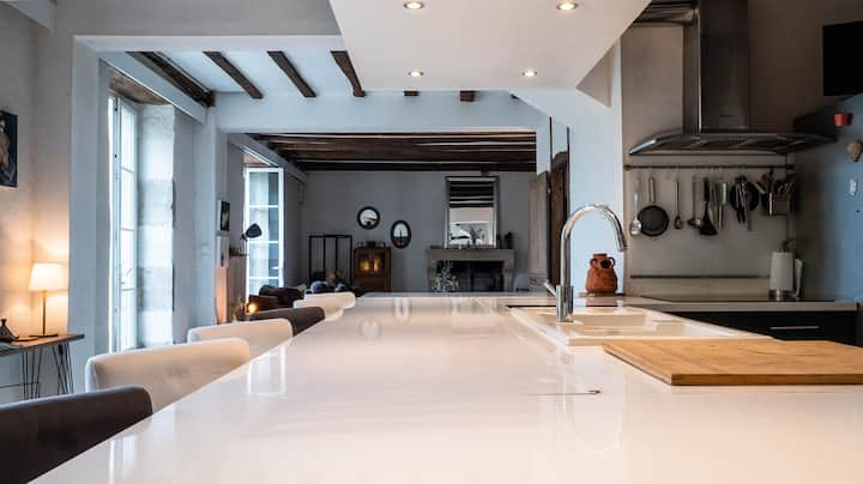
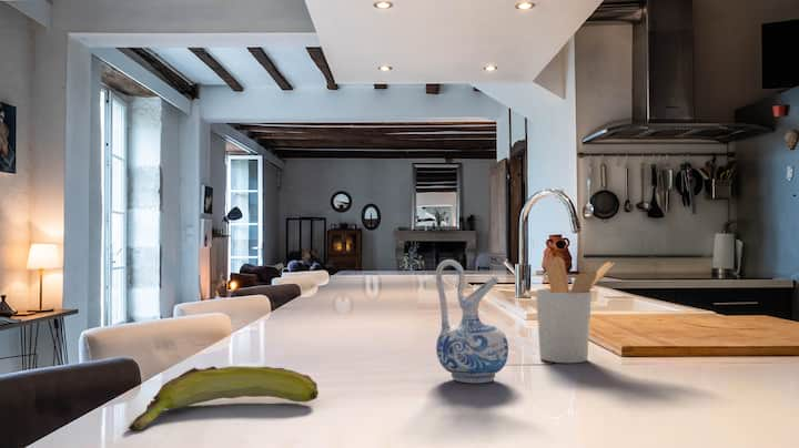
+ utensil holder (577, 307)
+ banana (225, 394)
+ ceramic pitcher (472, 318)
